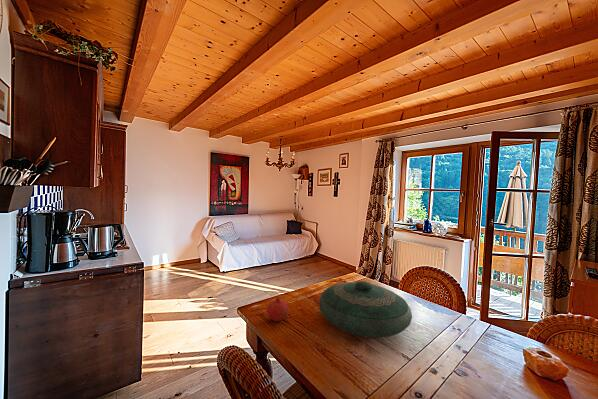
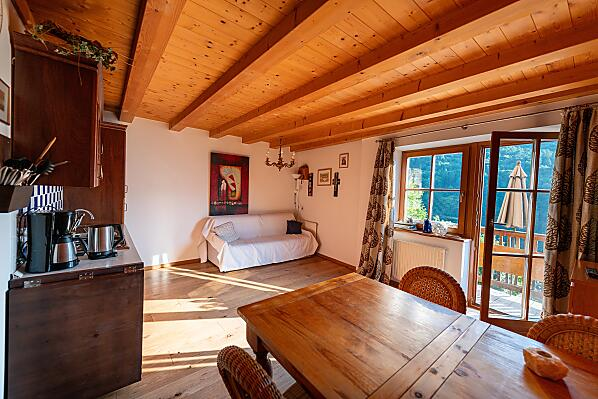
- decorative bowl (363, 302)
- fruit (277, 308)
